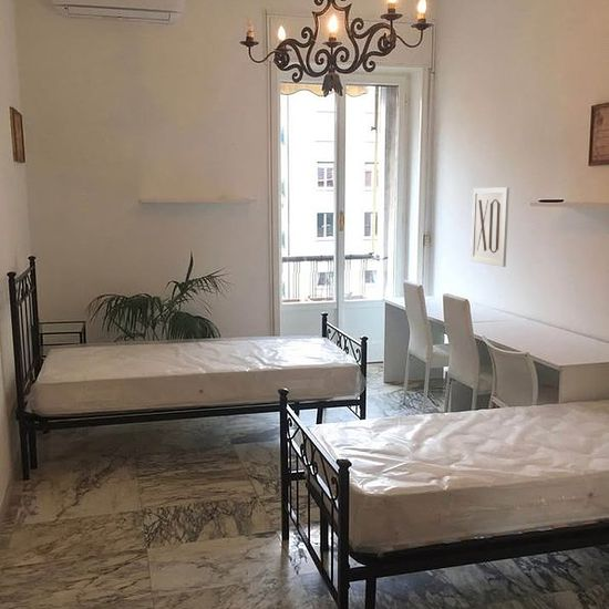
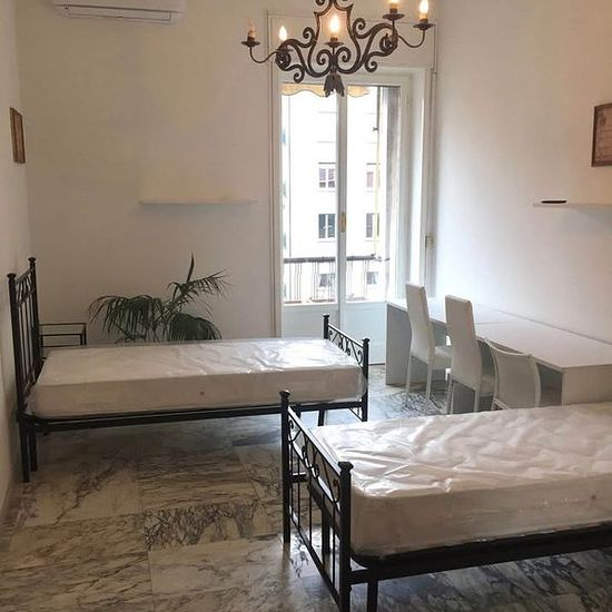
- wall art (488, 226)
